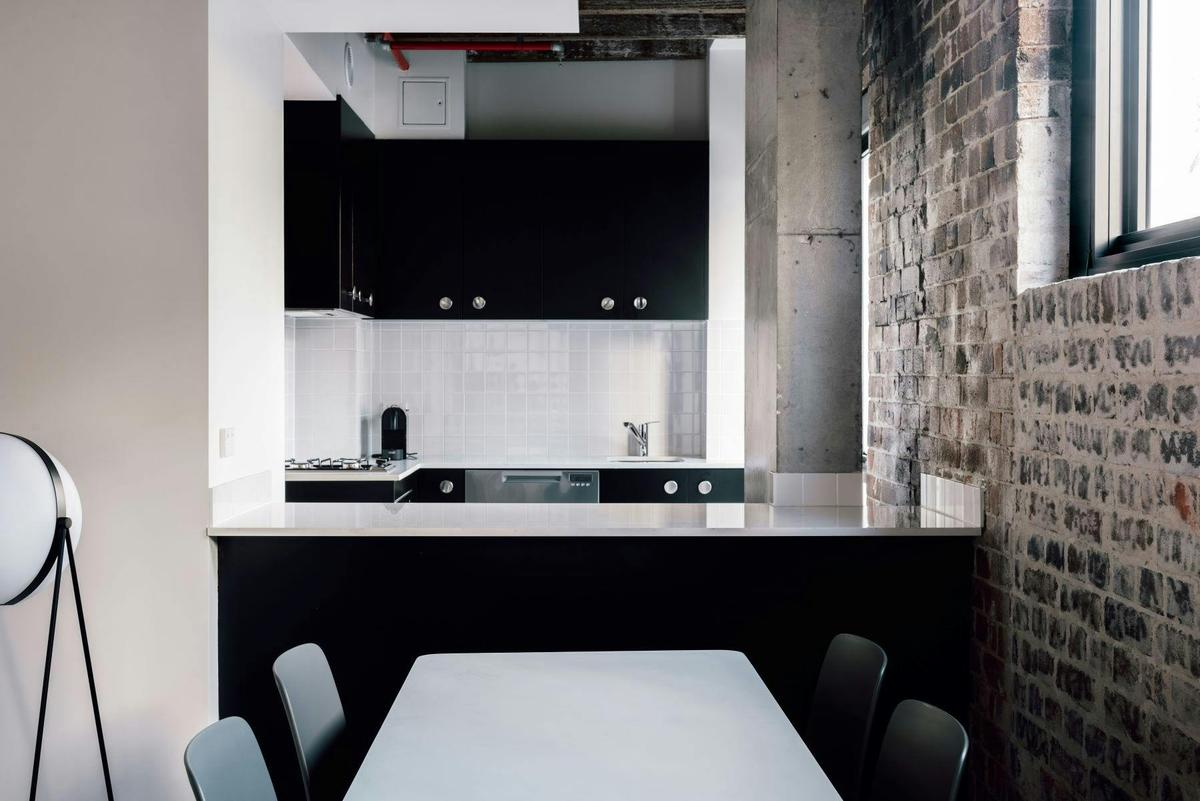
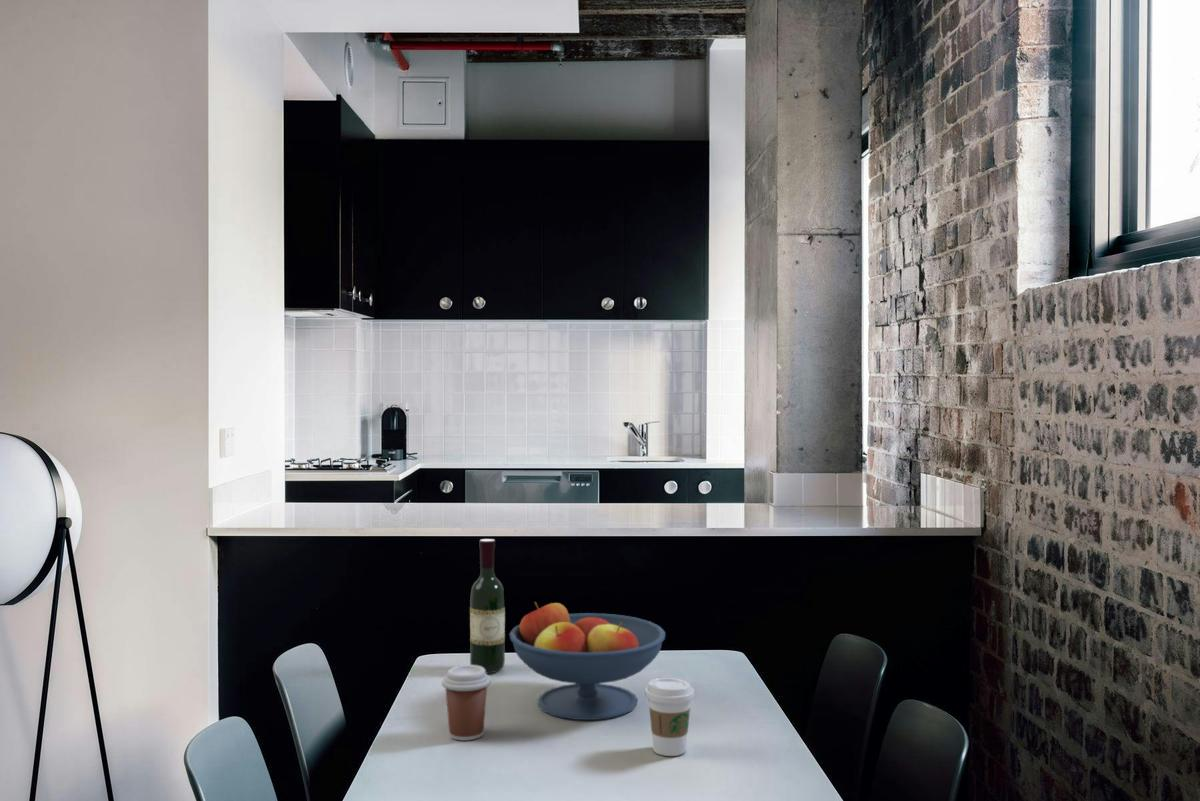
+ coffee cup (669, 716)
+ wine bottle (487, 604)
+ coffee cup (466, 702)
+ fruit bowl (587, 654)
